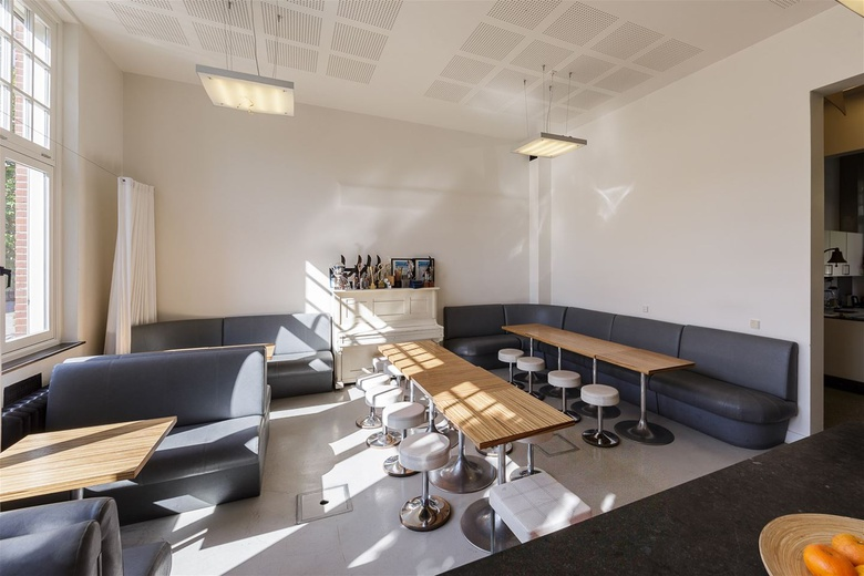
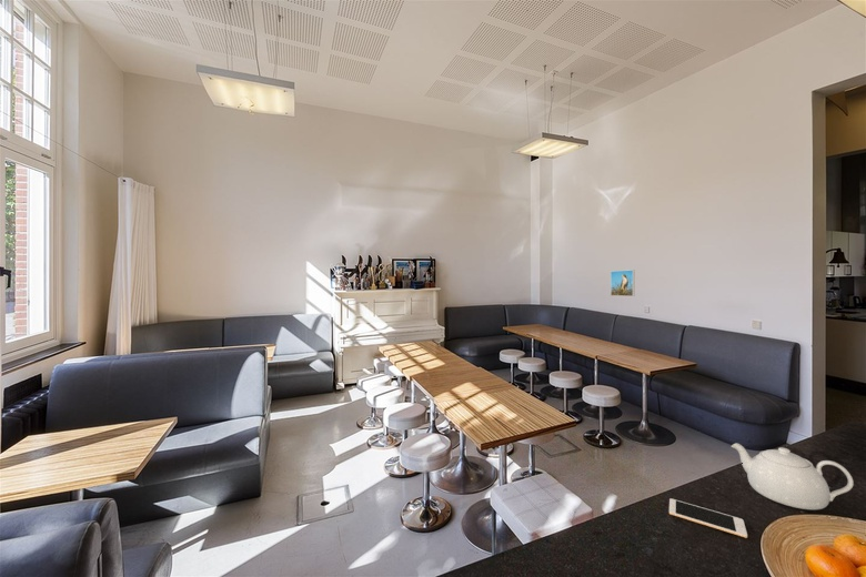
+ teapot (787, 472)
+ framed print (622, 283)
+ cell phone (705, 516)
